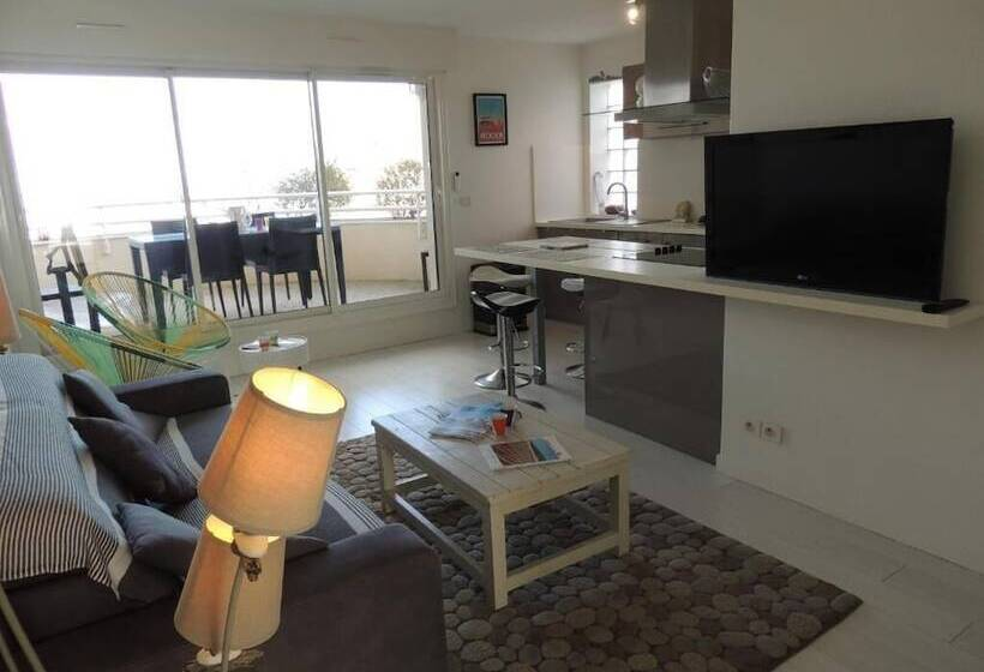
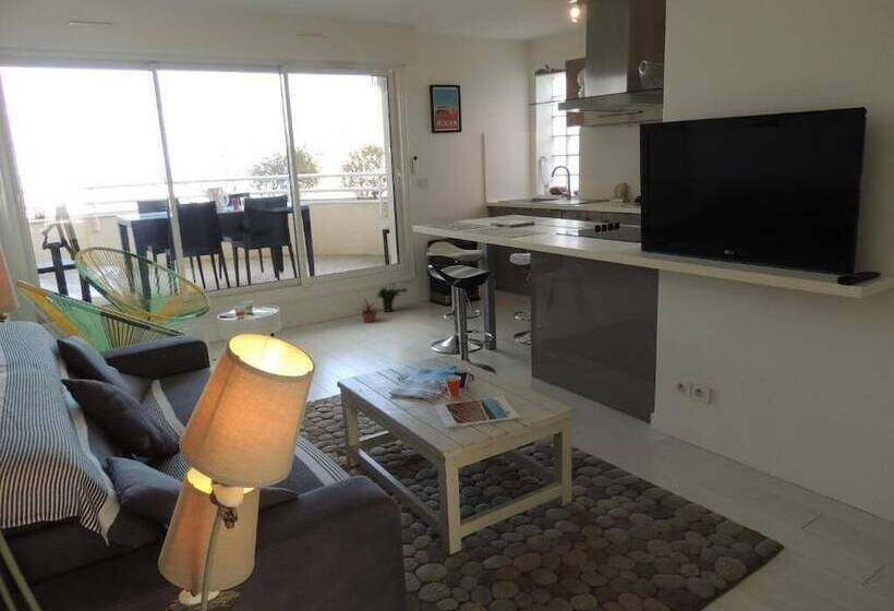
+ potted plant (392, 295)
+ potted plant (367, 309)
